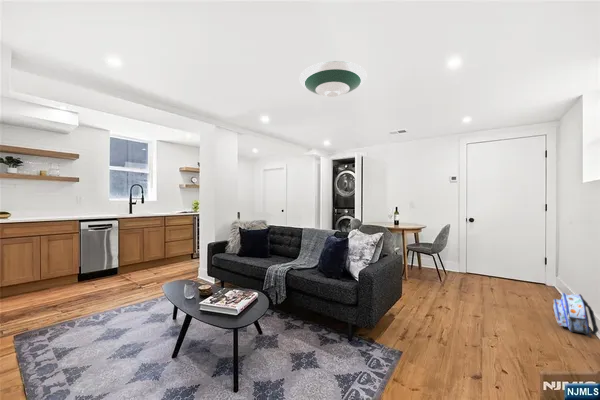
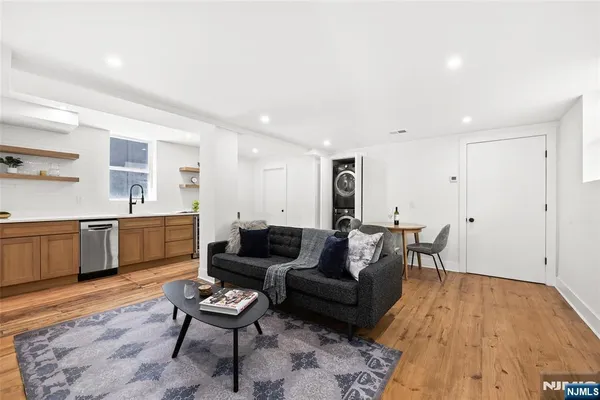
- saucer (332, 86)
- backpack (572, 310)
